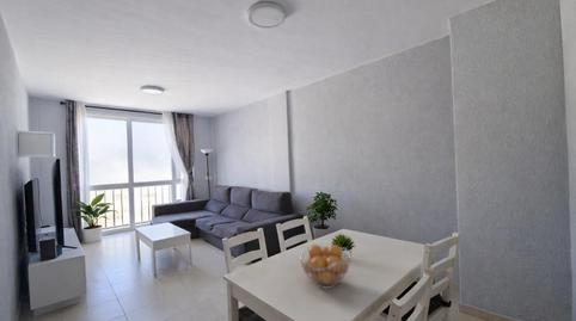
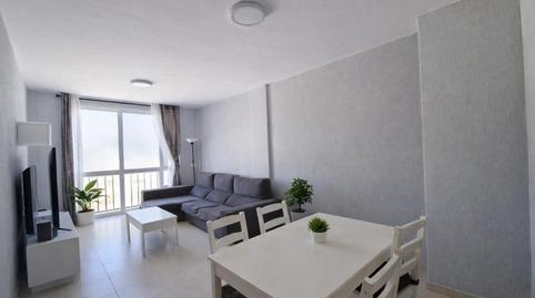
- fruit basket (324, 264)
